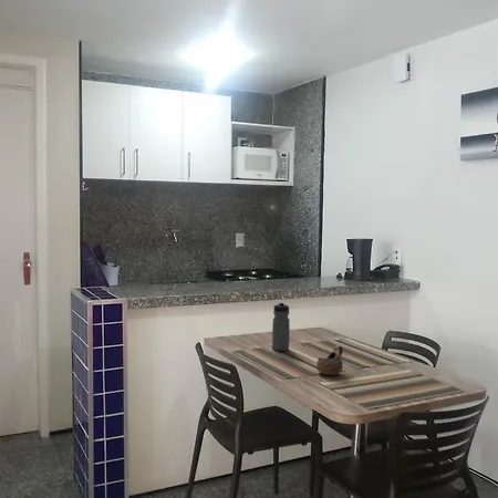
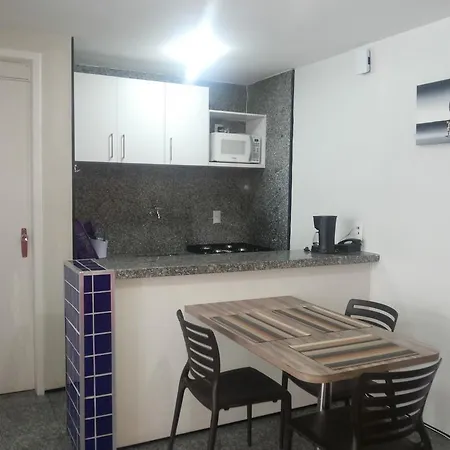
- cup (332, 361)
- water bottle (280, 325)
